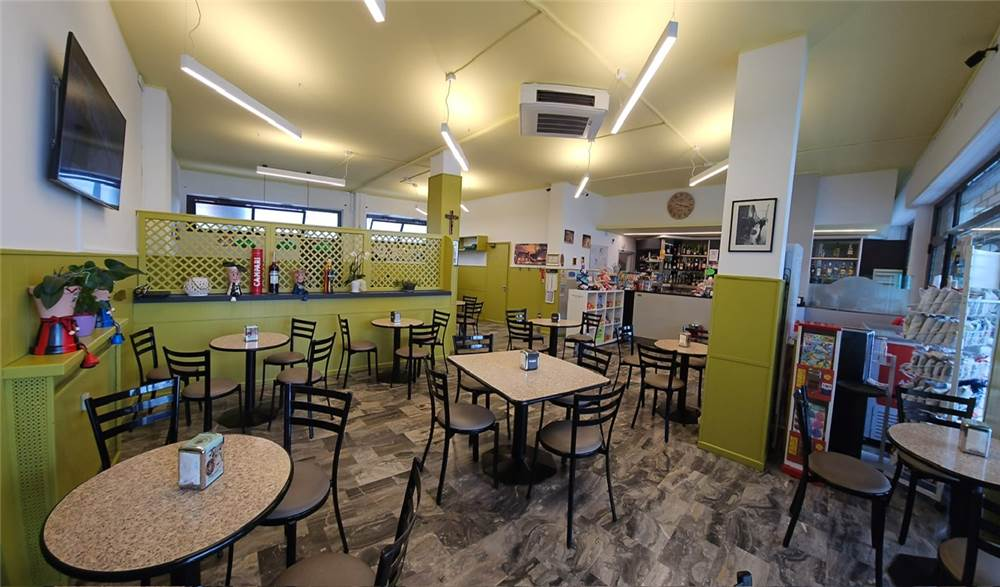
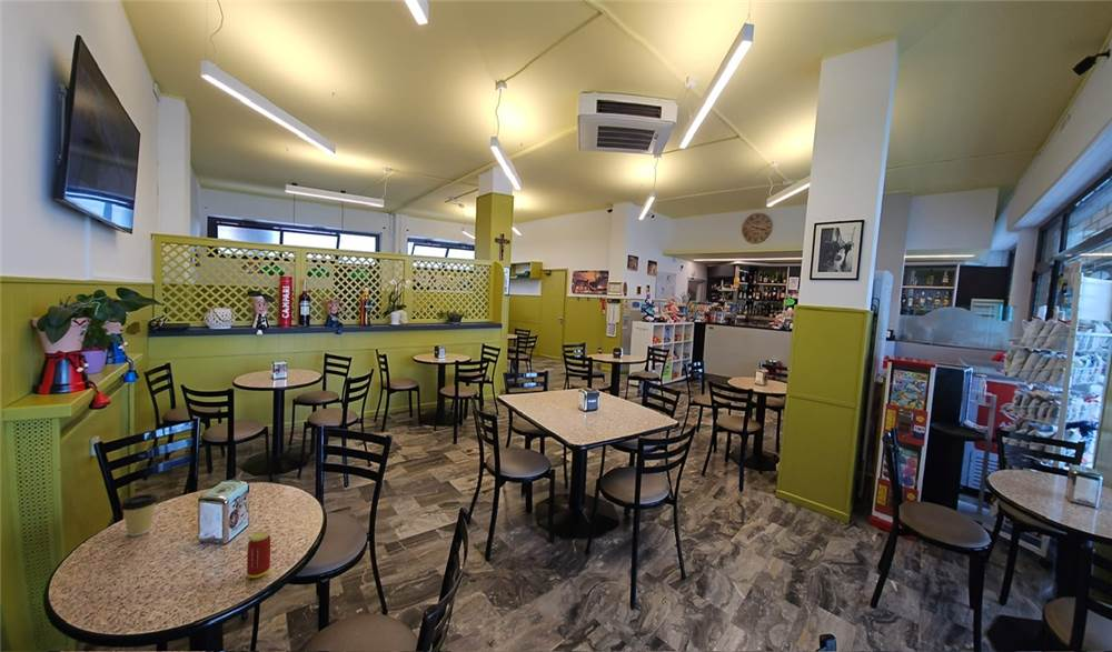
+ coffee cup (139, 514)
+ beverage can (258, 554)
